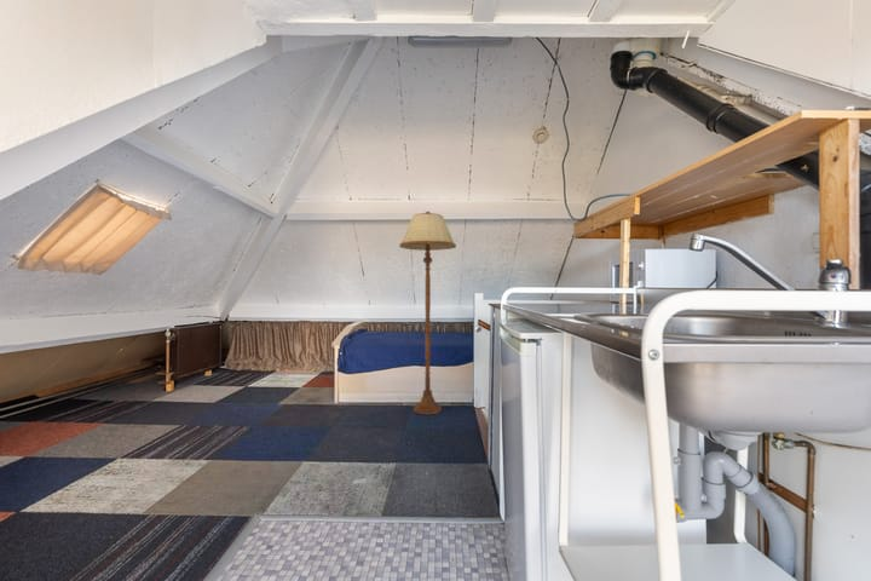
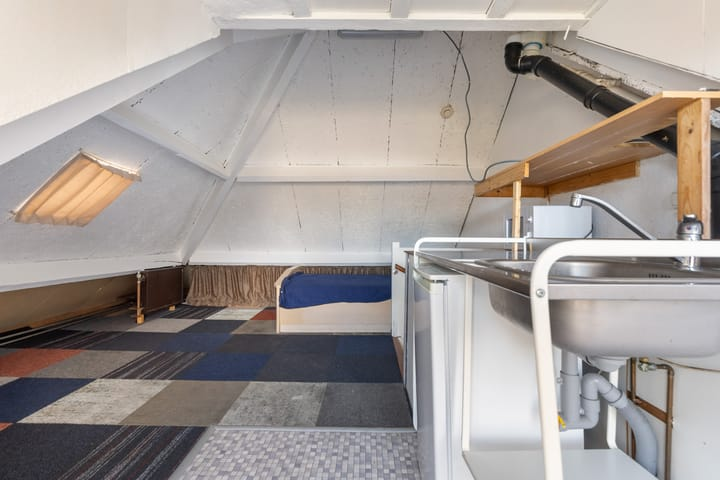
- floor lamp (427, 310)
